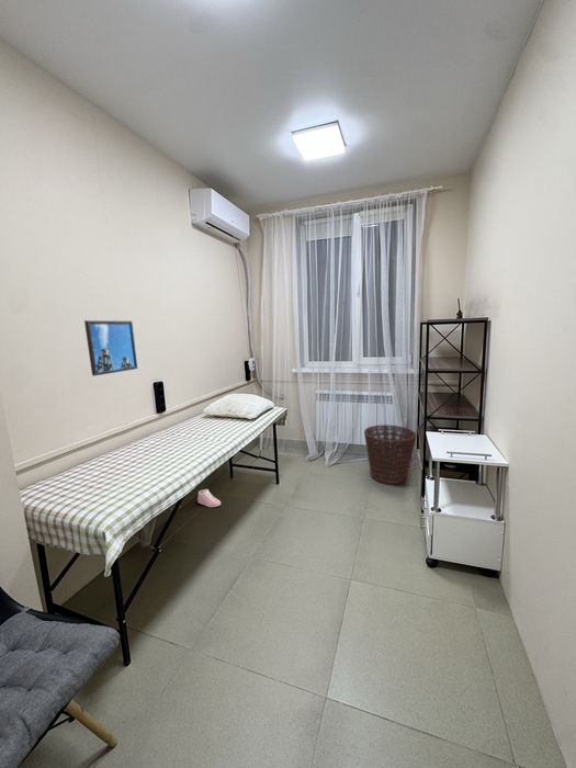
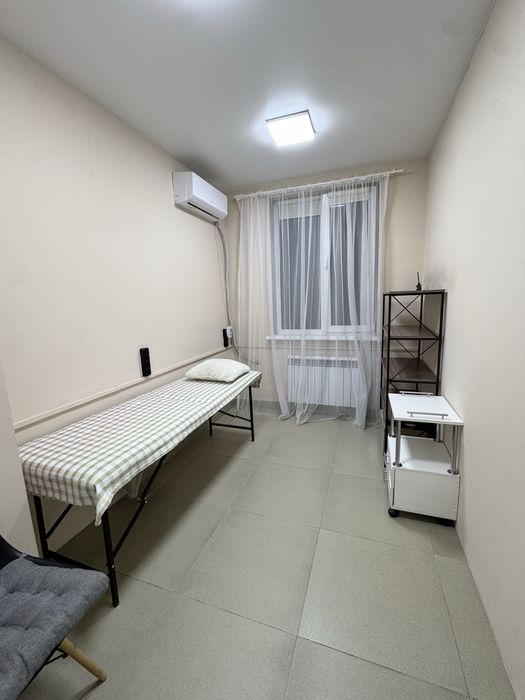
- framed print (113, 347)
- sneaker (208, 497)
- basket (388, 454)
